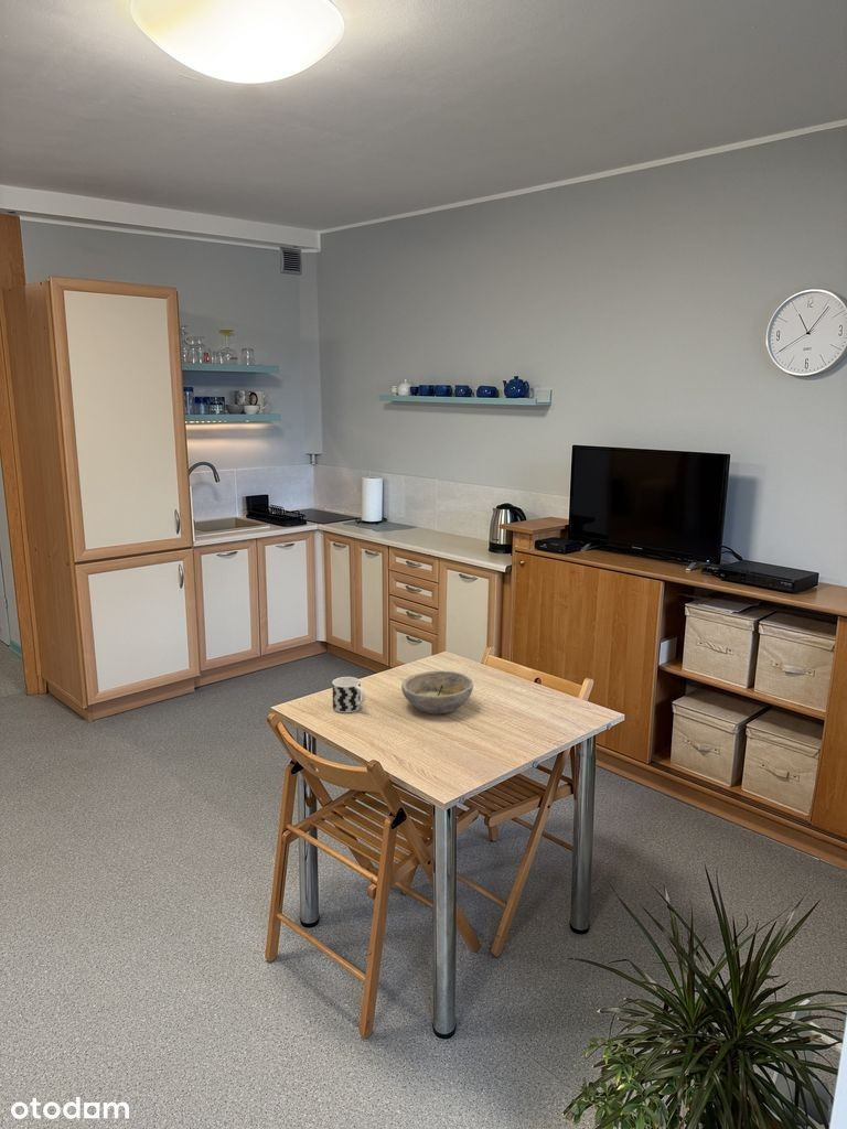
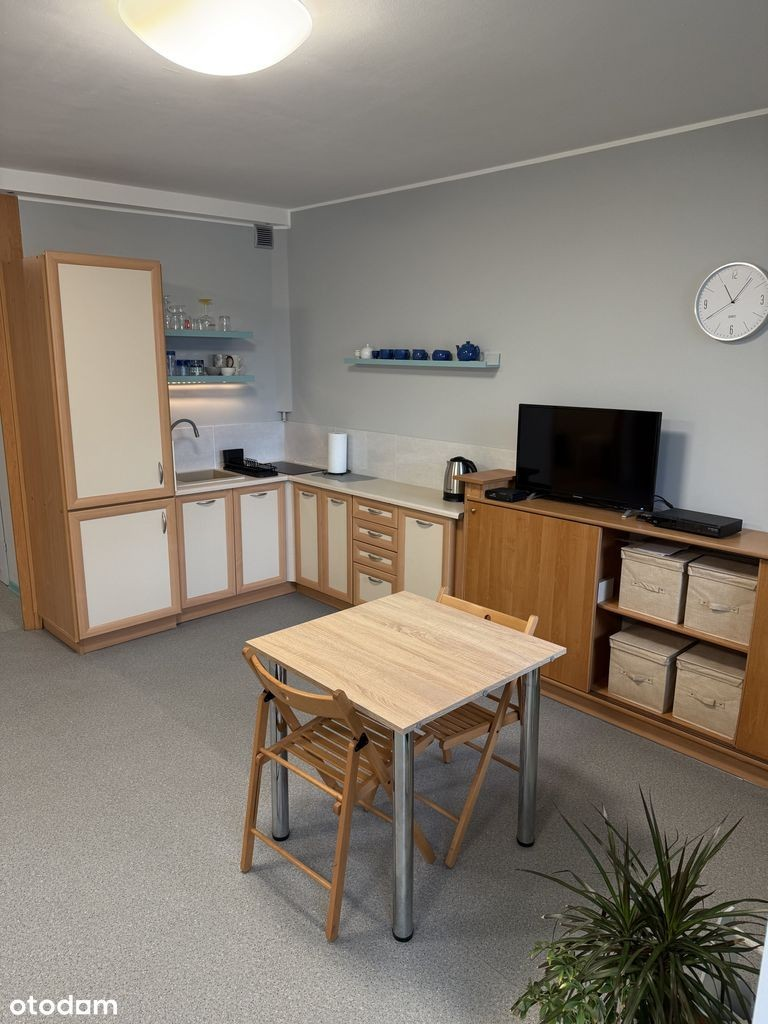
- cup (350, 696)
- bowl (437, 693)
